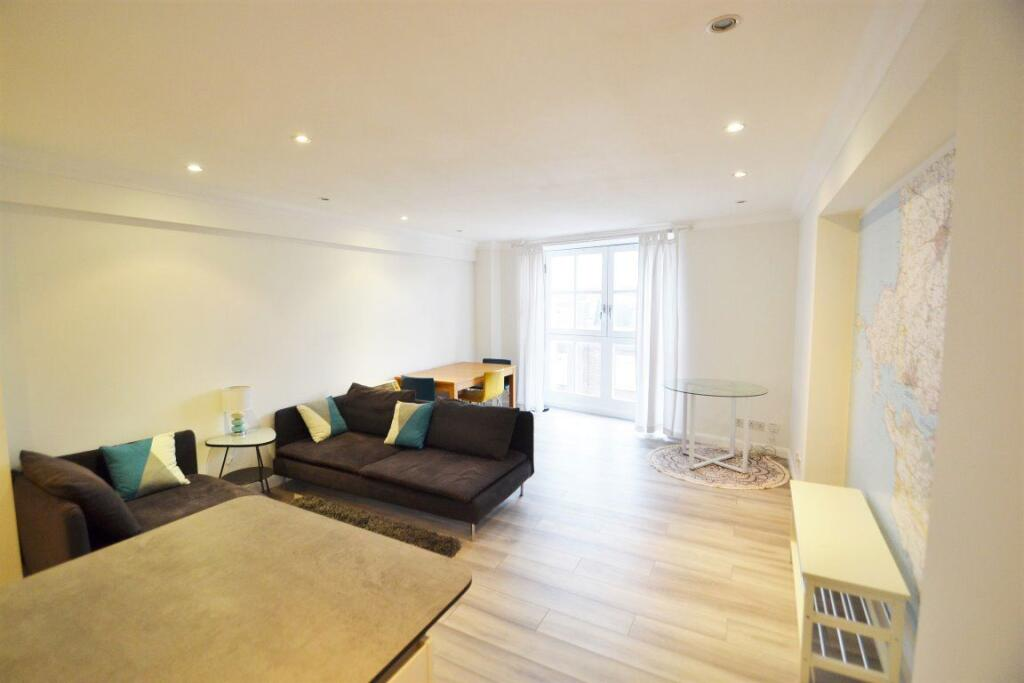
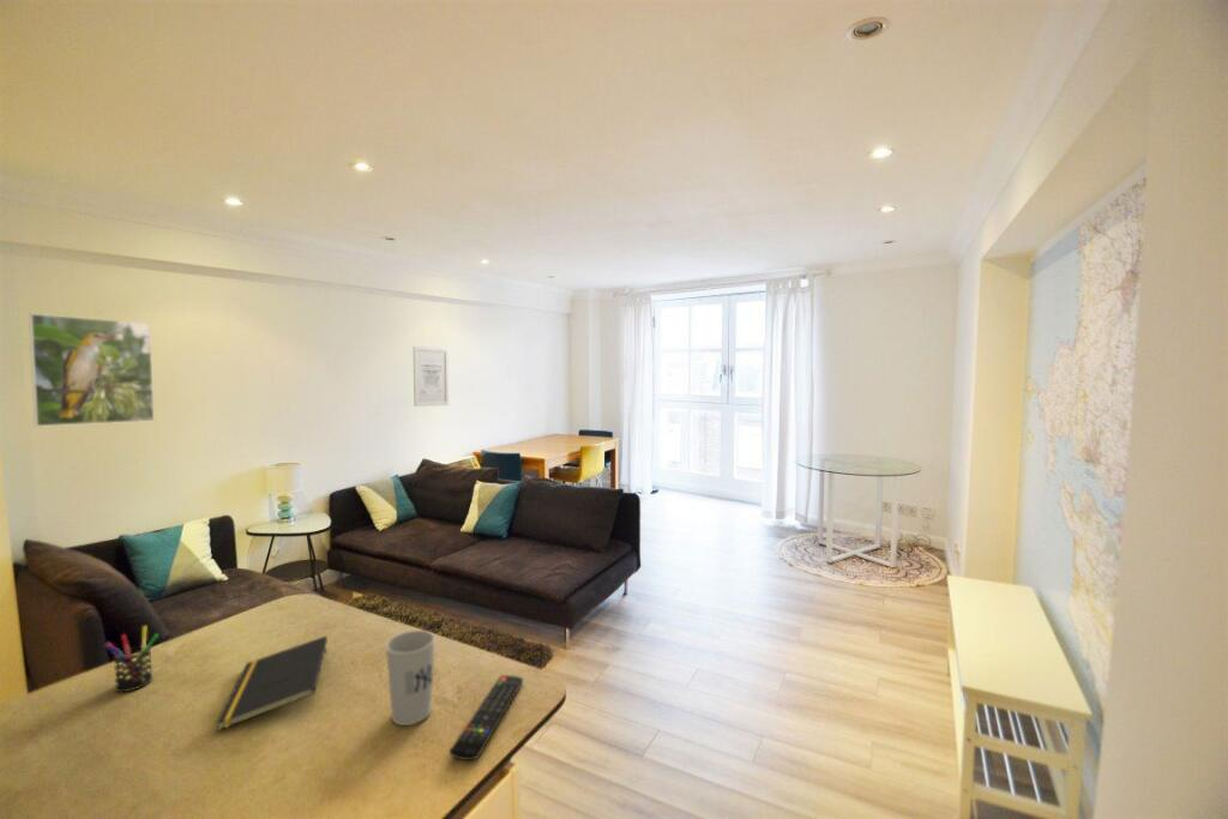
+ wall art (431, 377)
+ notepad (278, 676)
+ pen holder (136, 656)
+ cup (411, 678)
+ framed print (96, 371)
+ remote control (490, 712)
